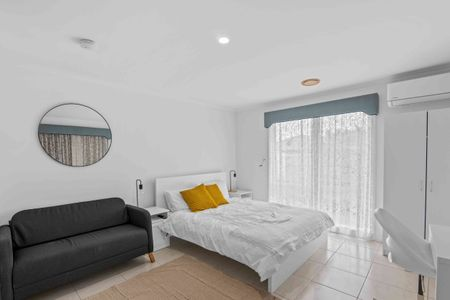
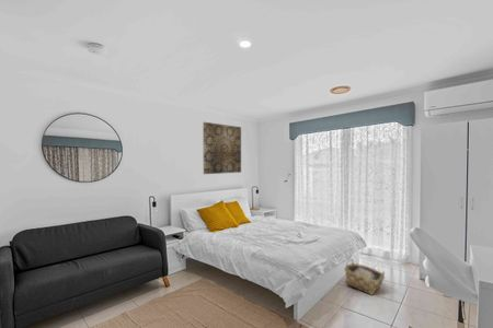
+ woven basket (364, 274)
+ wall art (222, 149)
